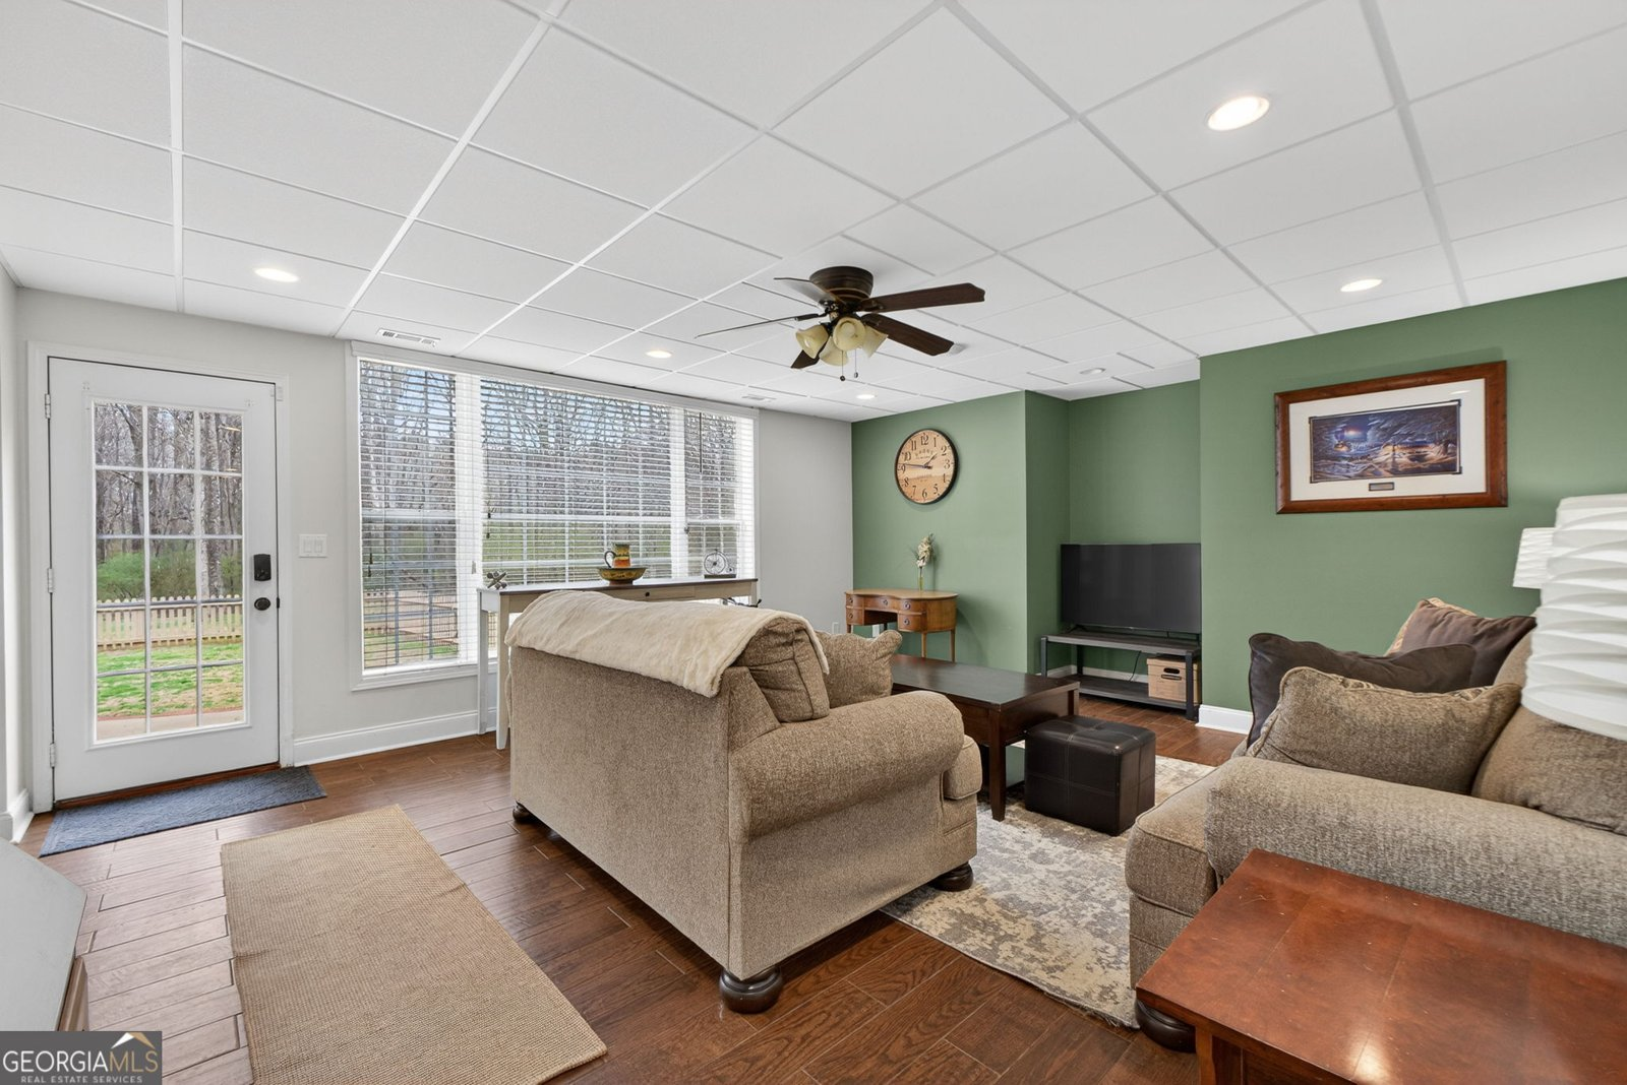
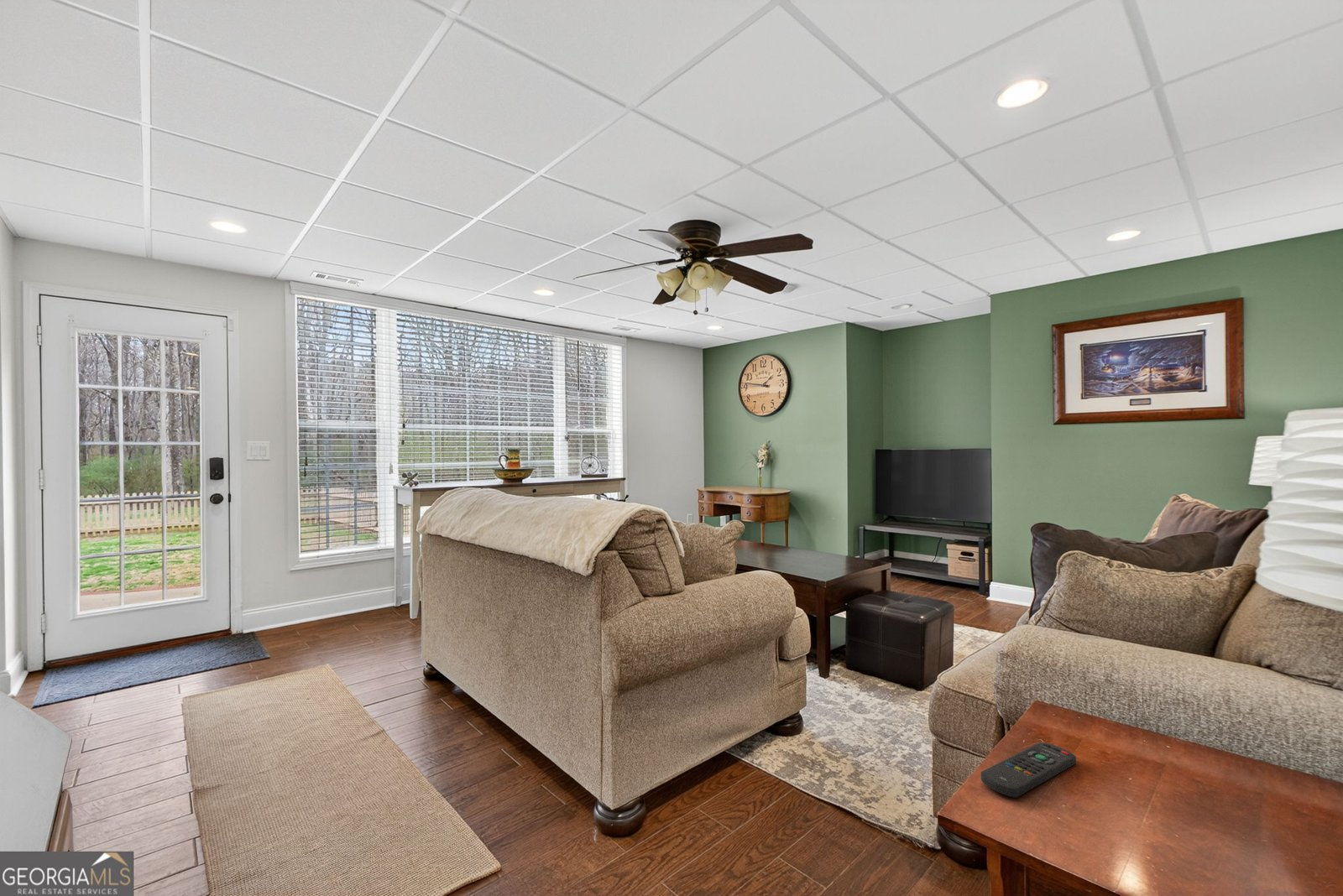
+ remote control (1029, 767)
